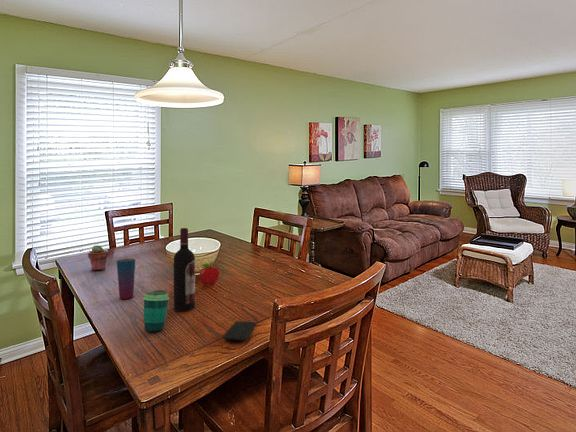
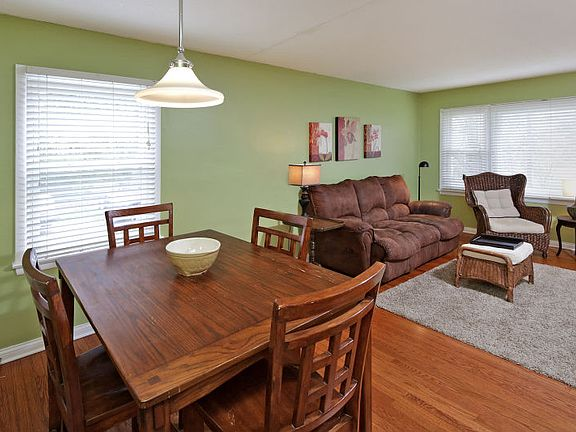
- wine bottle (184, 268)
- potted succulent (98, 257)
- smartphone (240, 330)
- cup (156, 310)
- fruit (209, 273)
- cup (126, 278)
